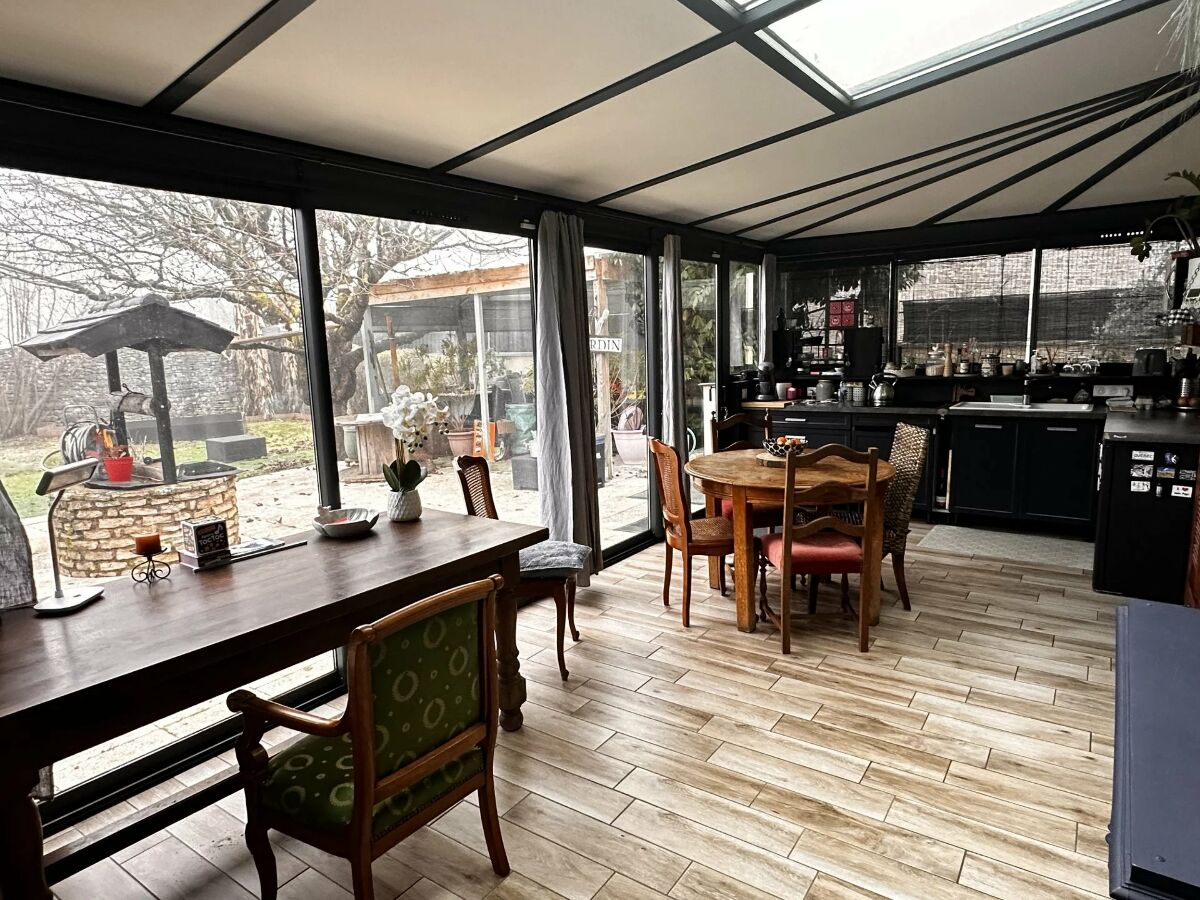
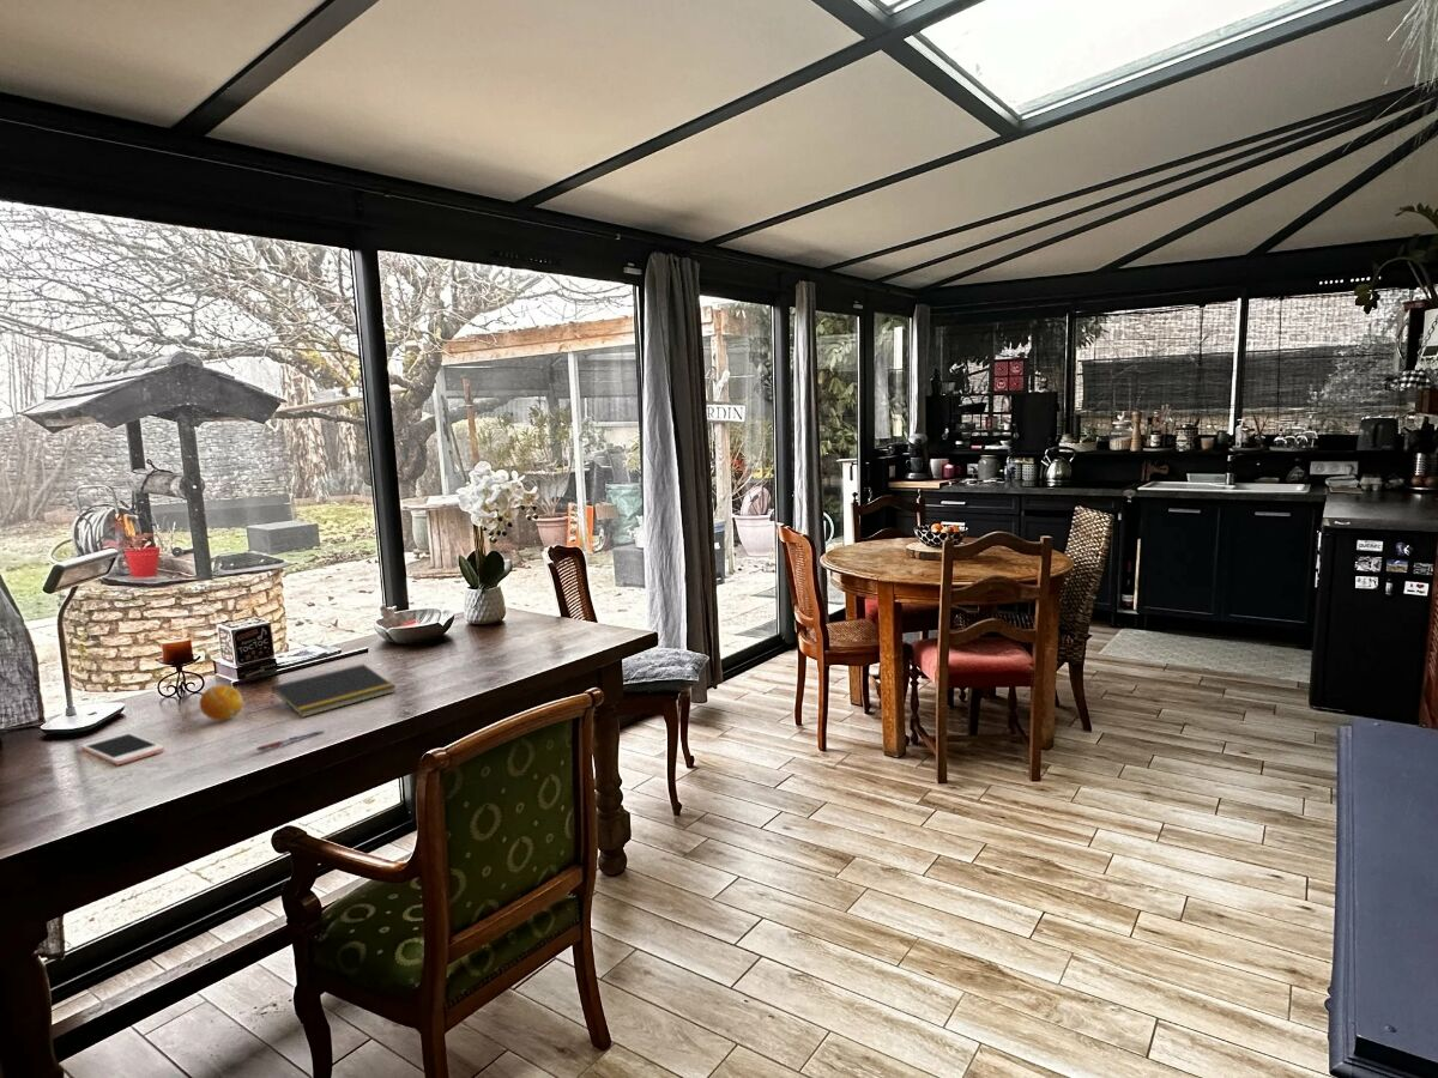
+ cell phone (122, 747)
+ fruit (220, 702)
+ notepad (334, 689)
+ pen (291, 739)
